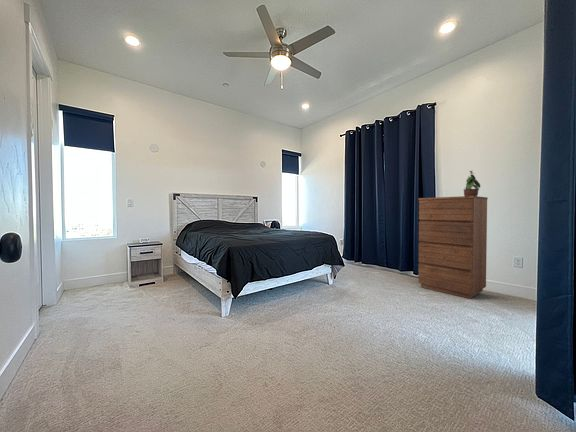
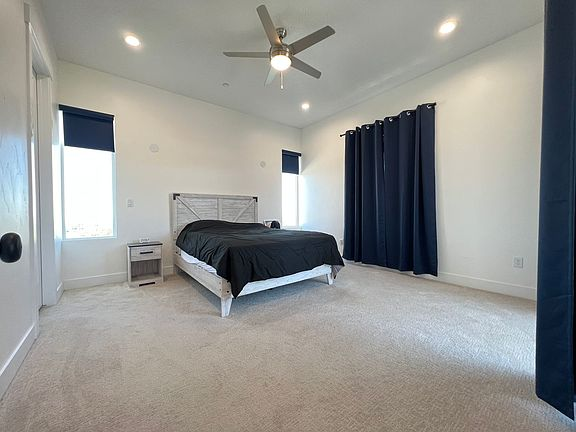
- dresser (451, 243)
- potted plant (472, 183)
